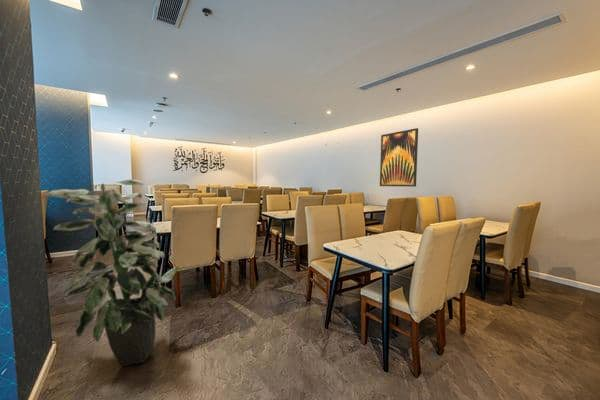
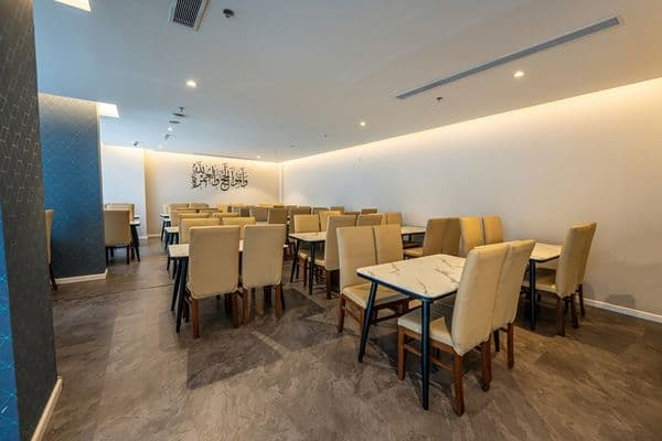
- wall art (397, 159)
- indoor plant (122, 273)
